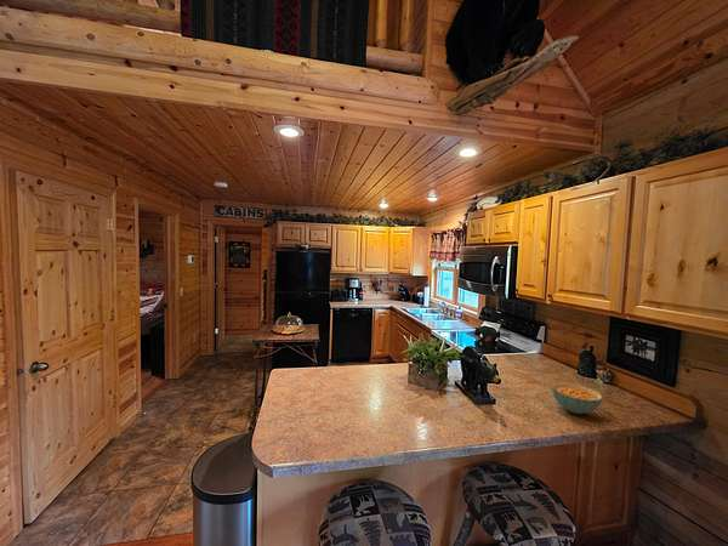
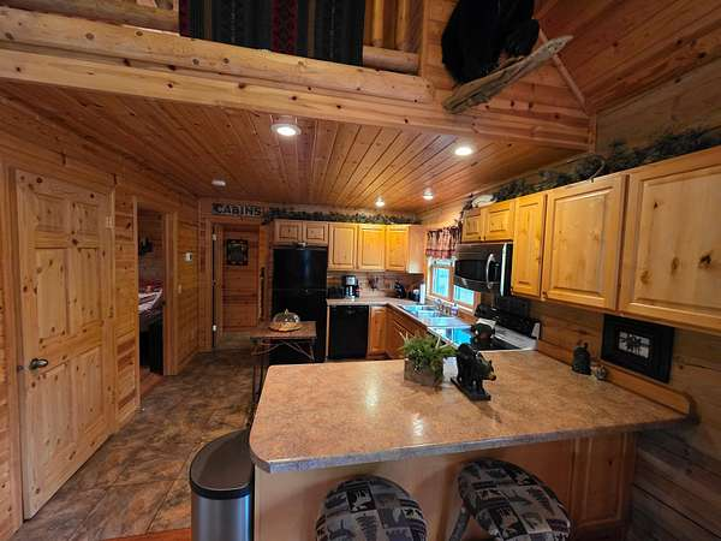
- cereal bowl (575, 400)
